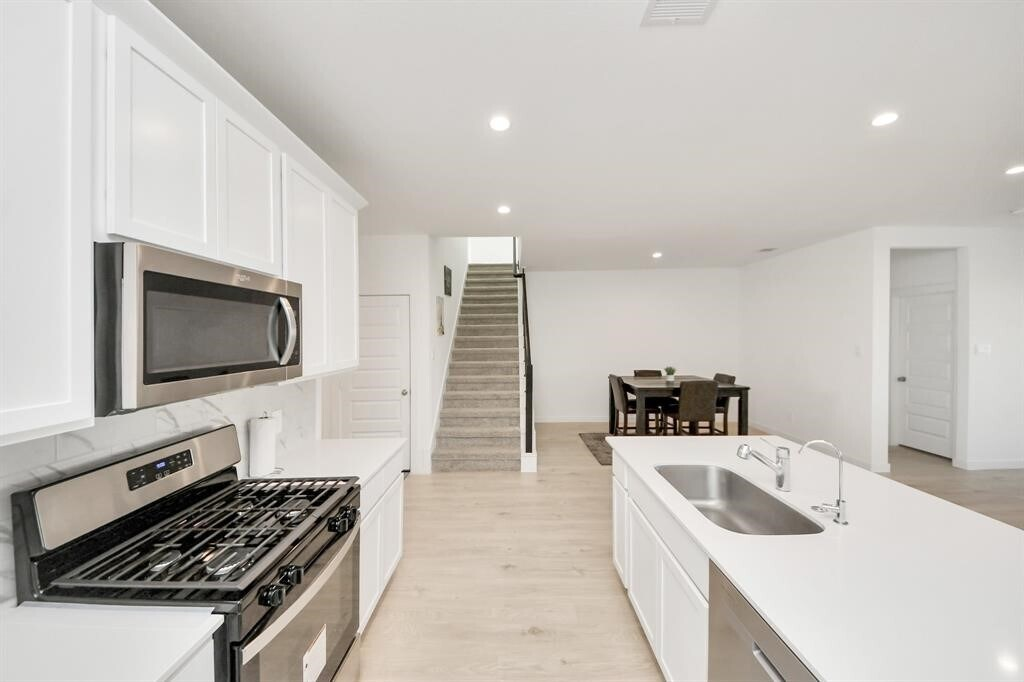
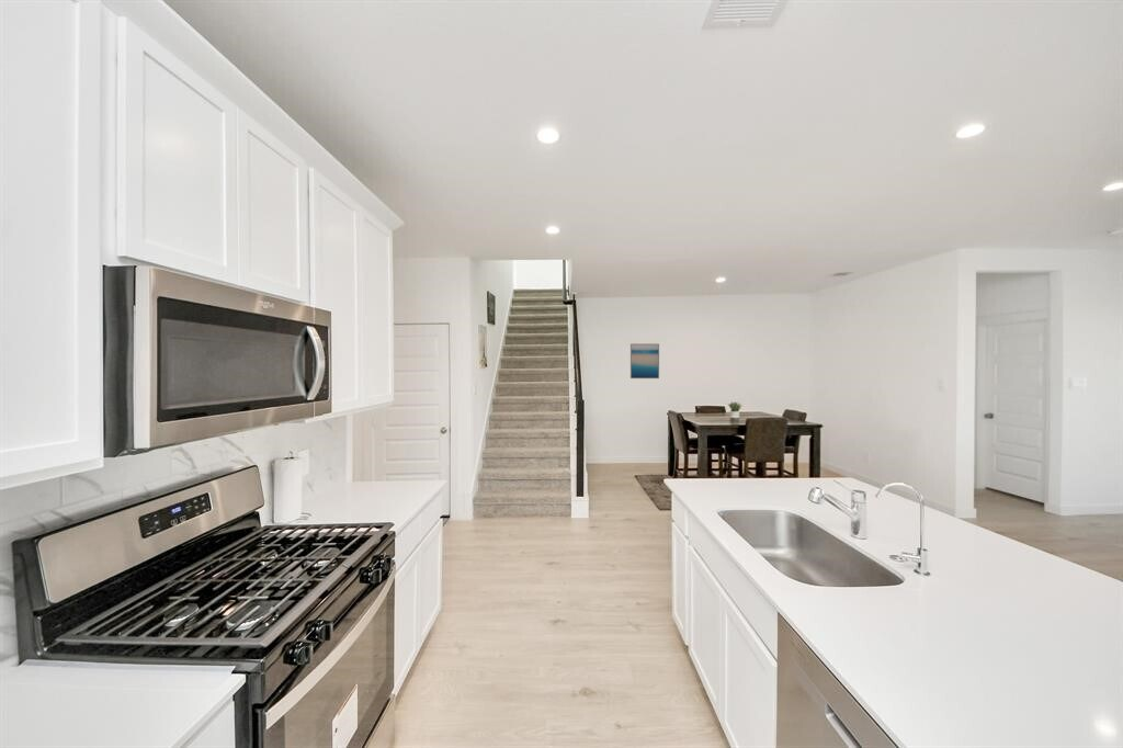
+ wall art (644, 361)
